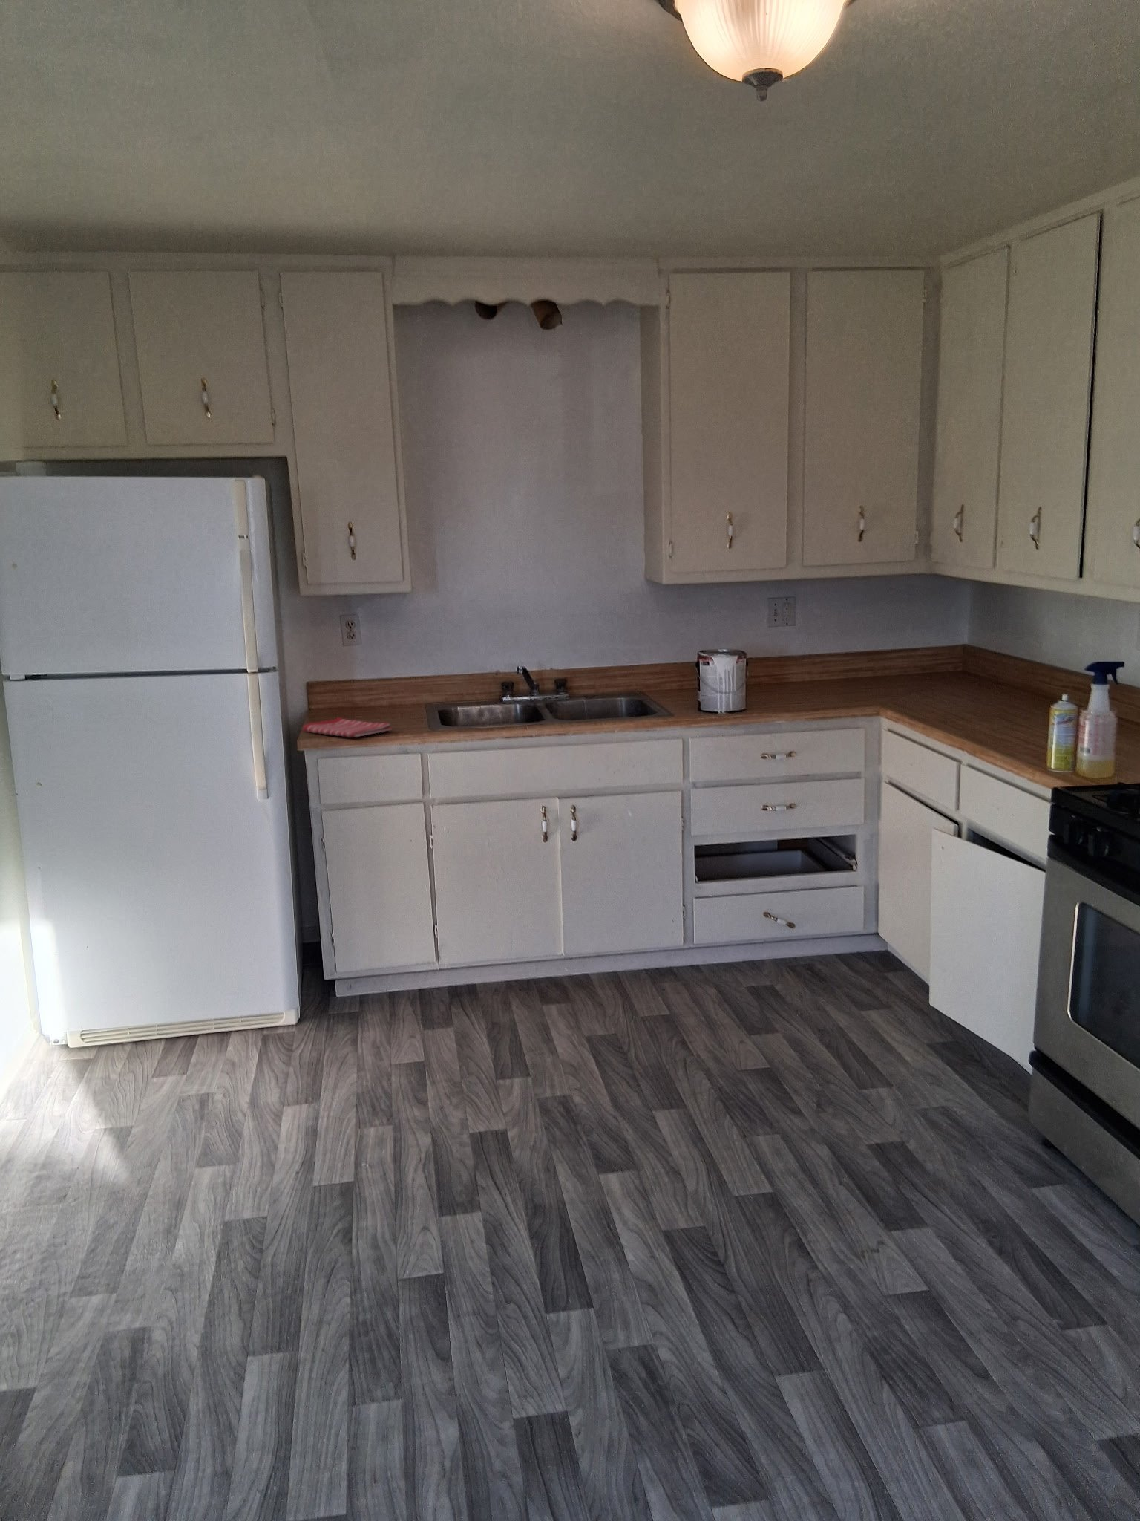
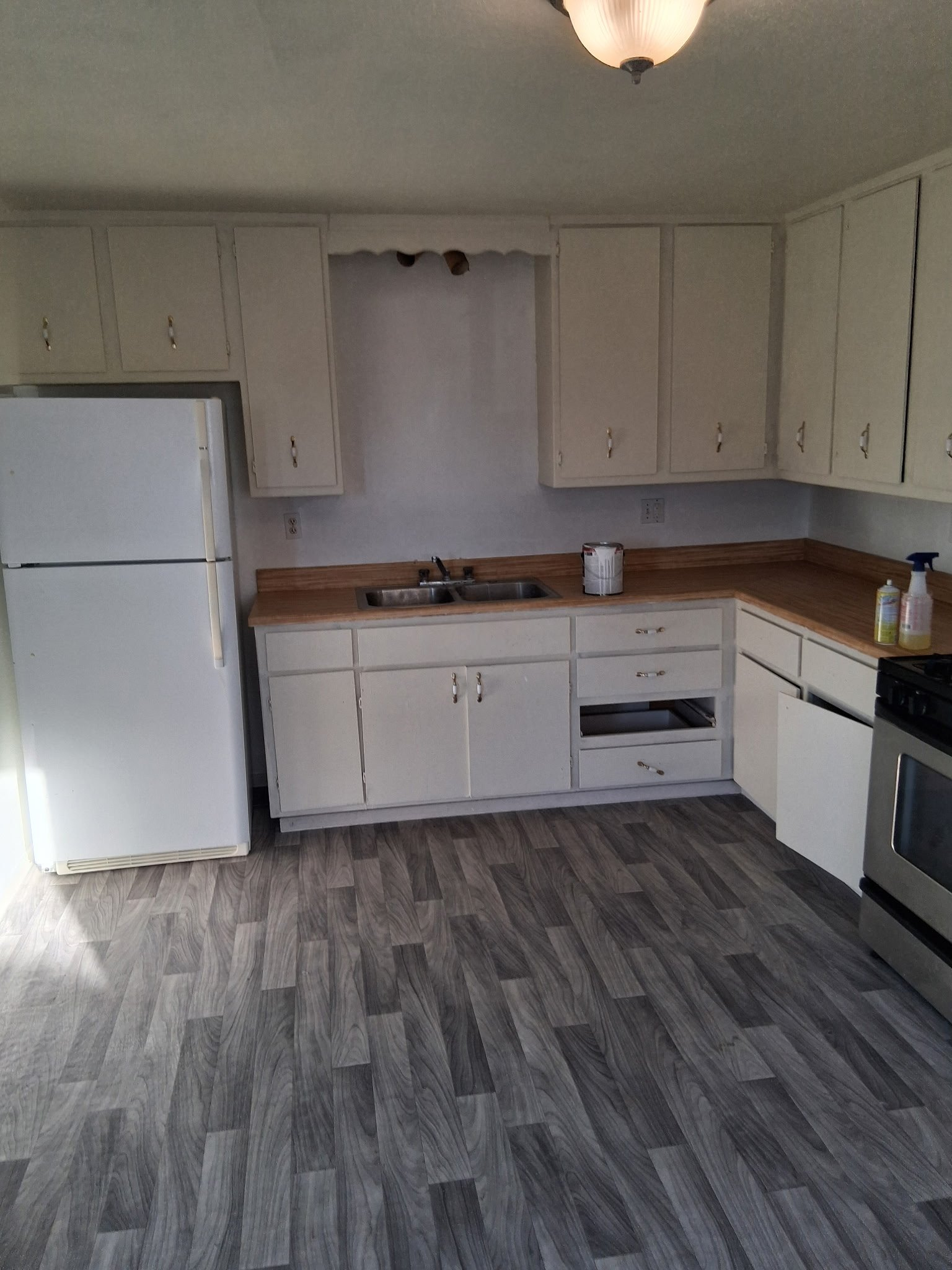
- dish towel (346, 727)
